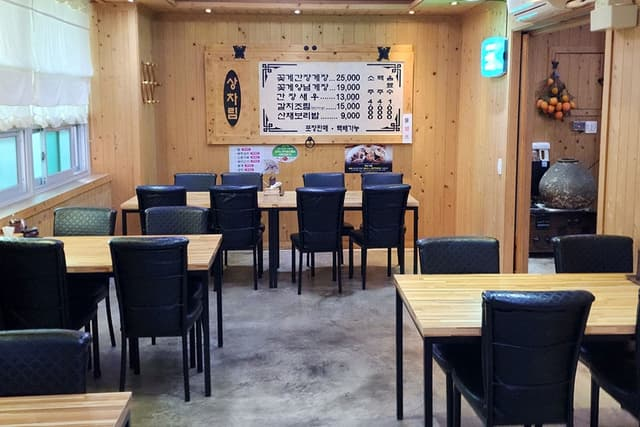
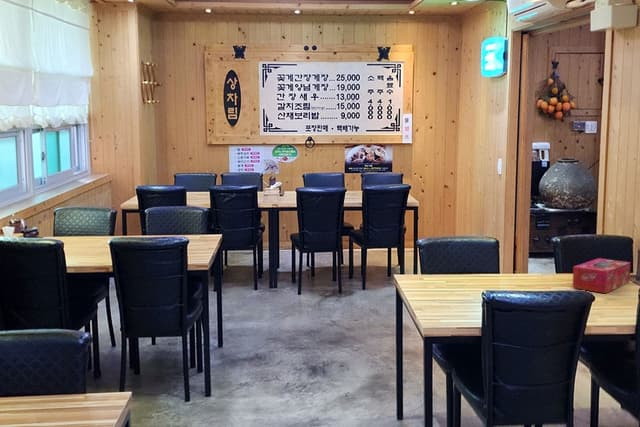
+ tissue box (601, 274)
